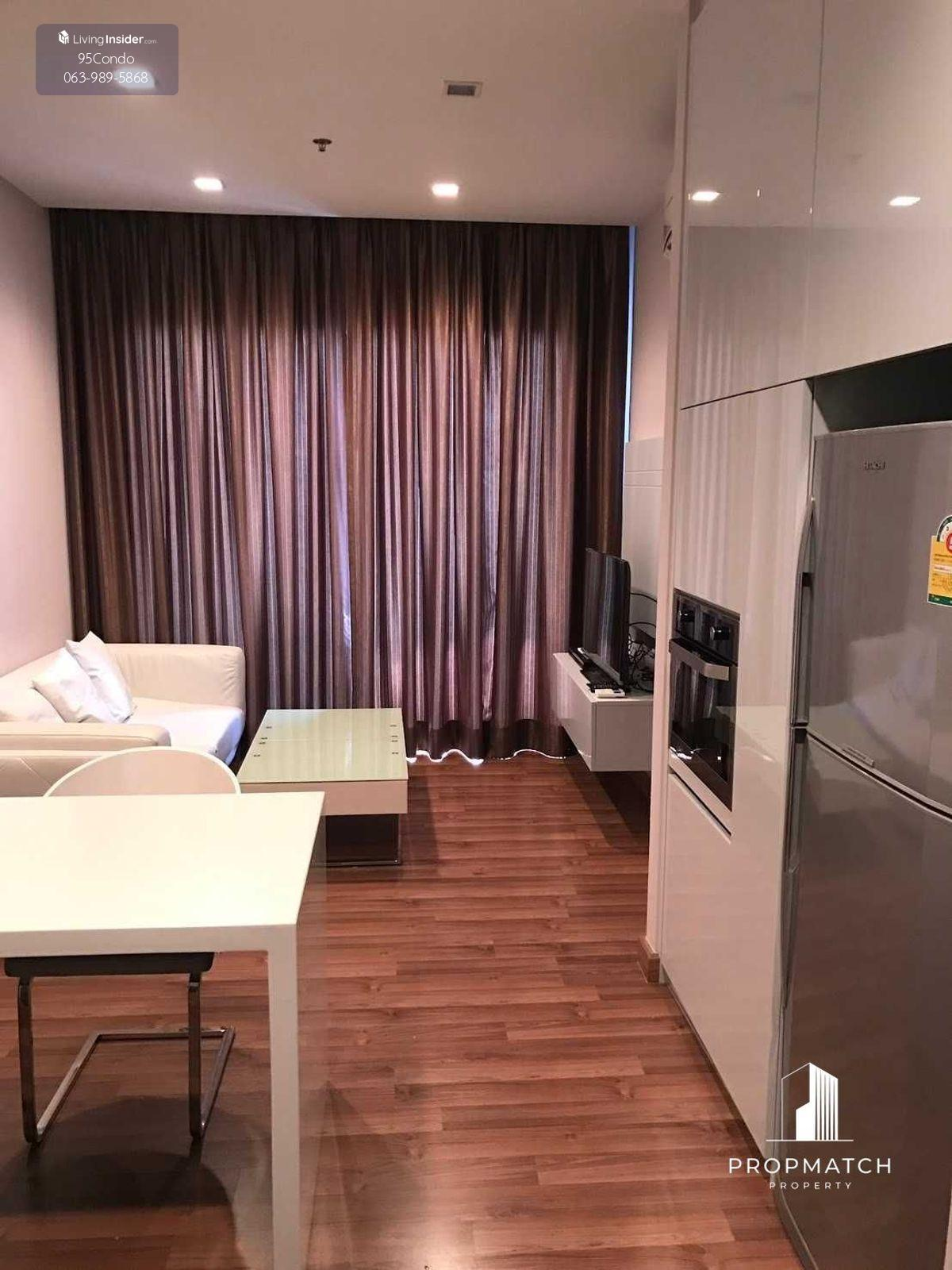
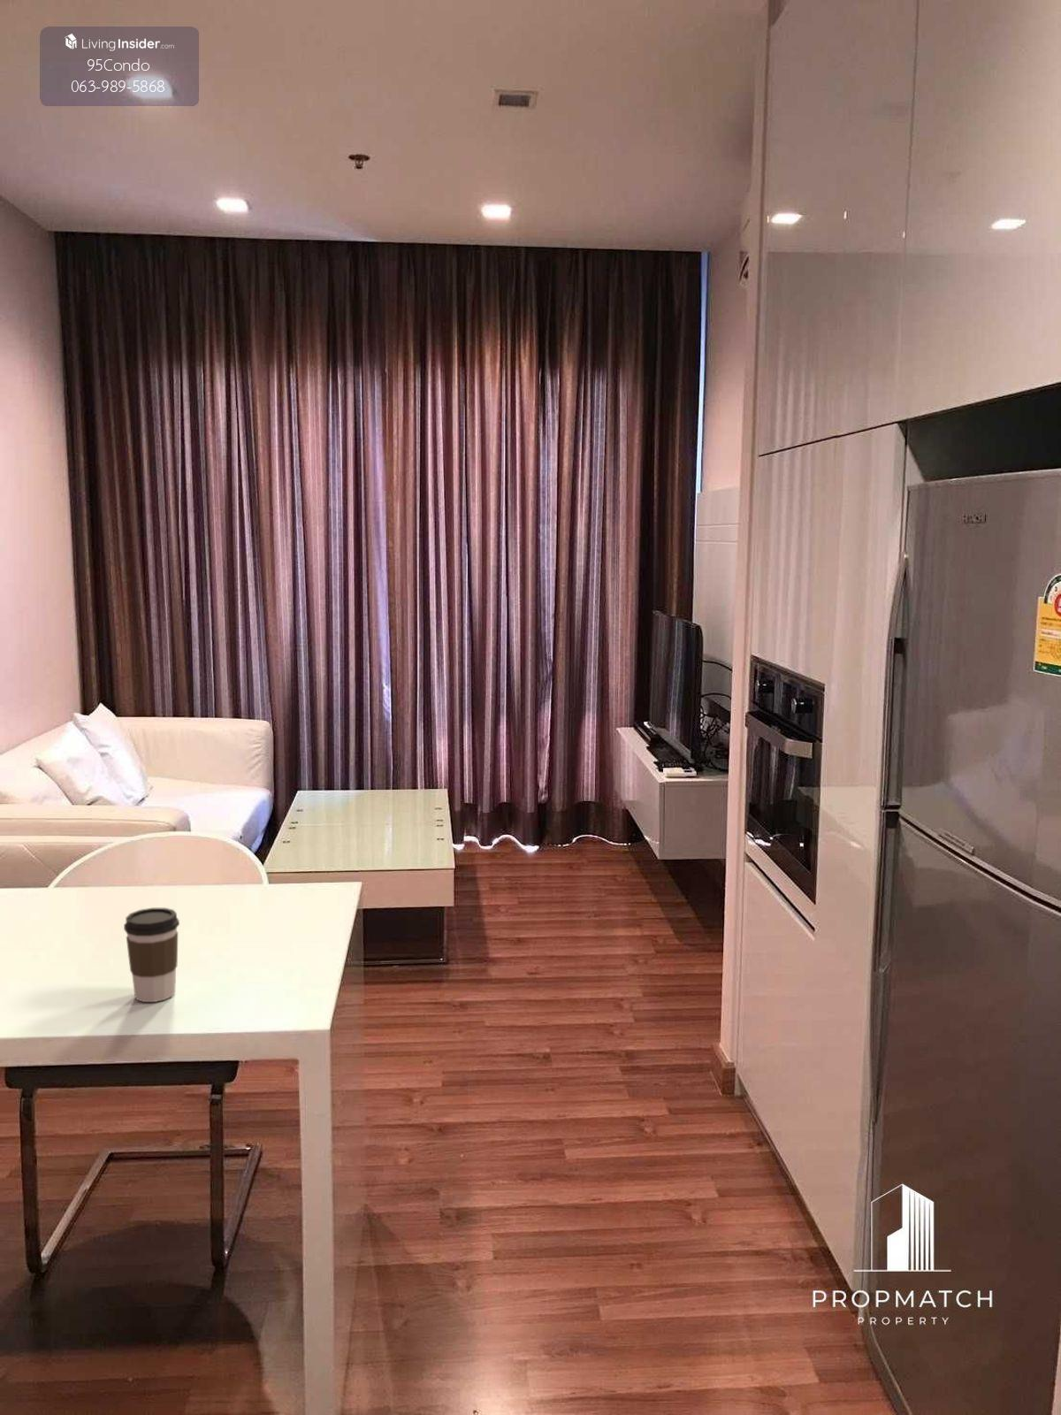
+ coffee cup (153, 955)
